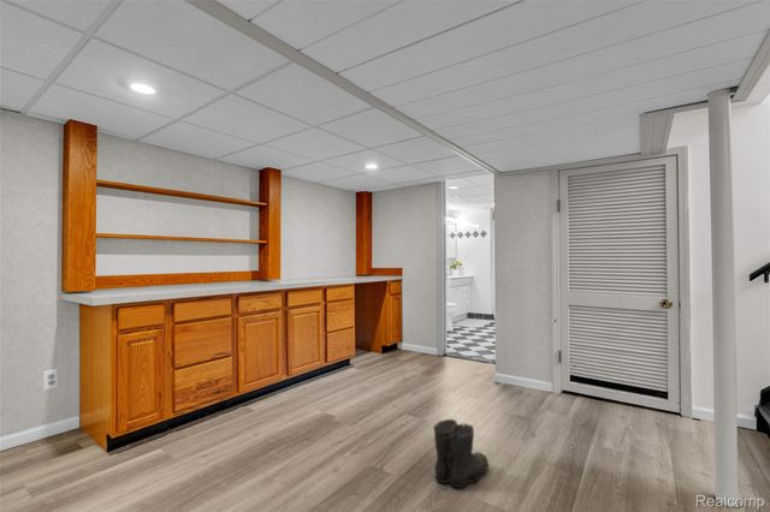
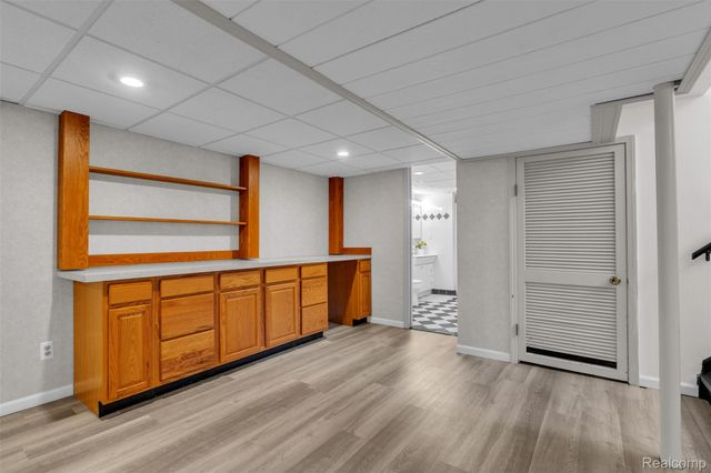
- boots (461, 446)
